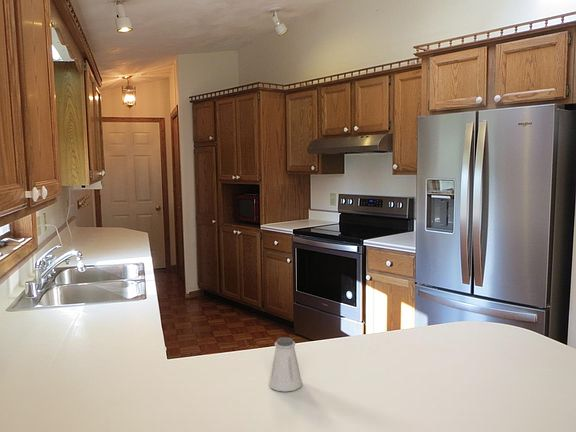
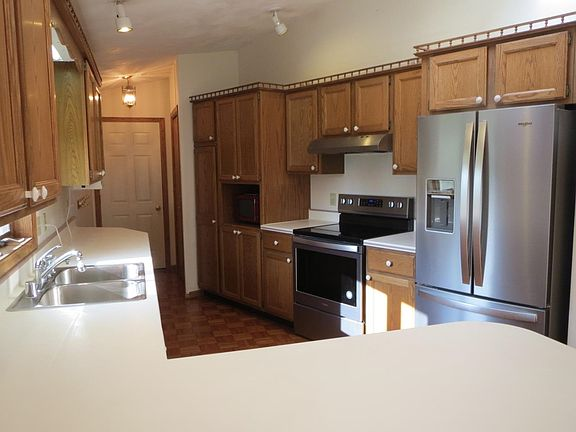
- saltshaker (285, 362)
